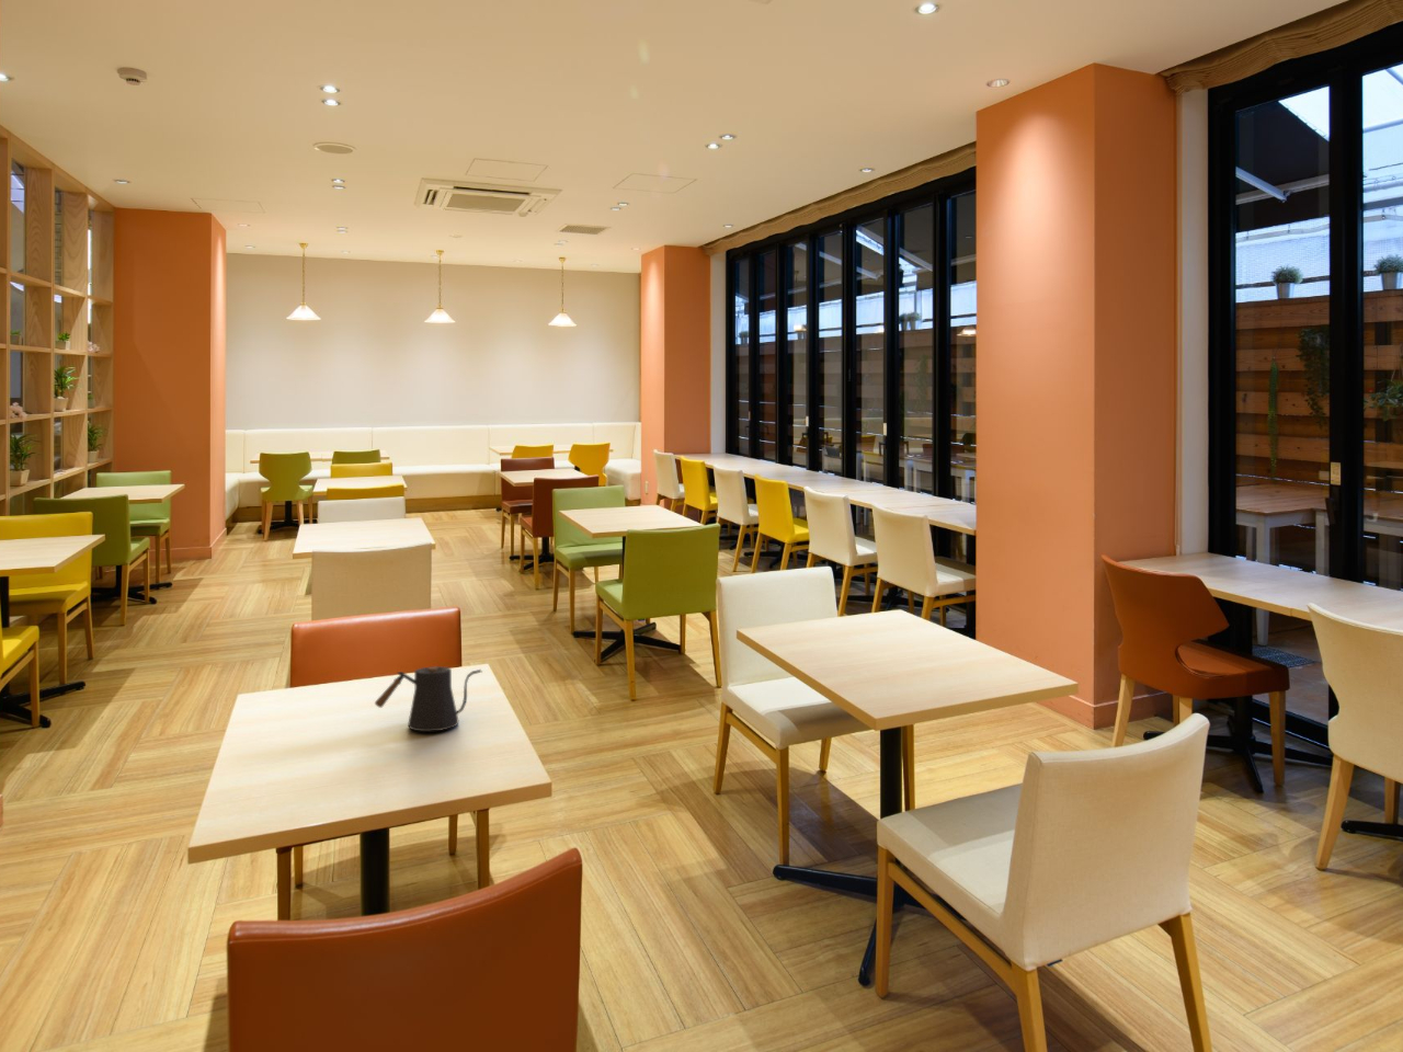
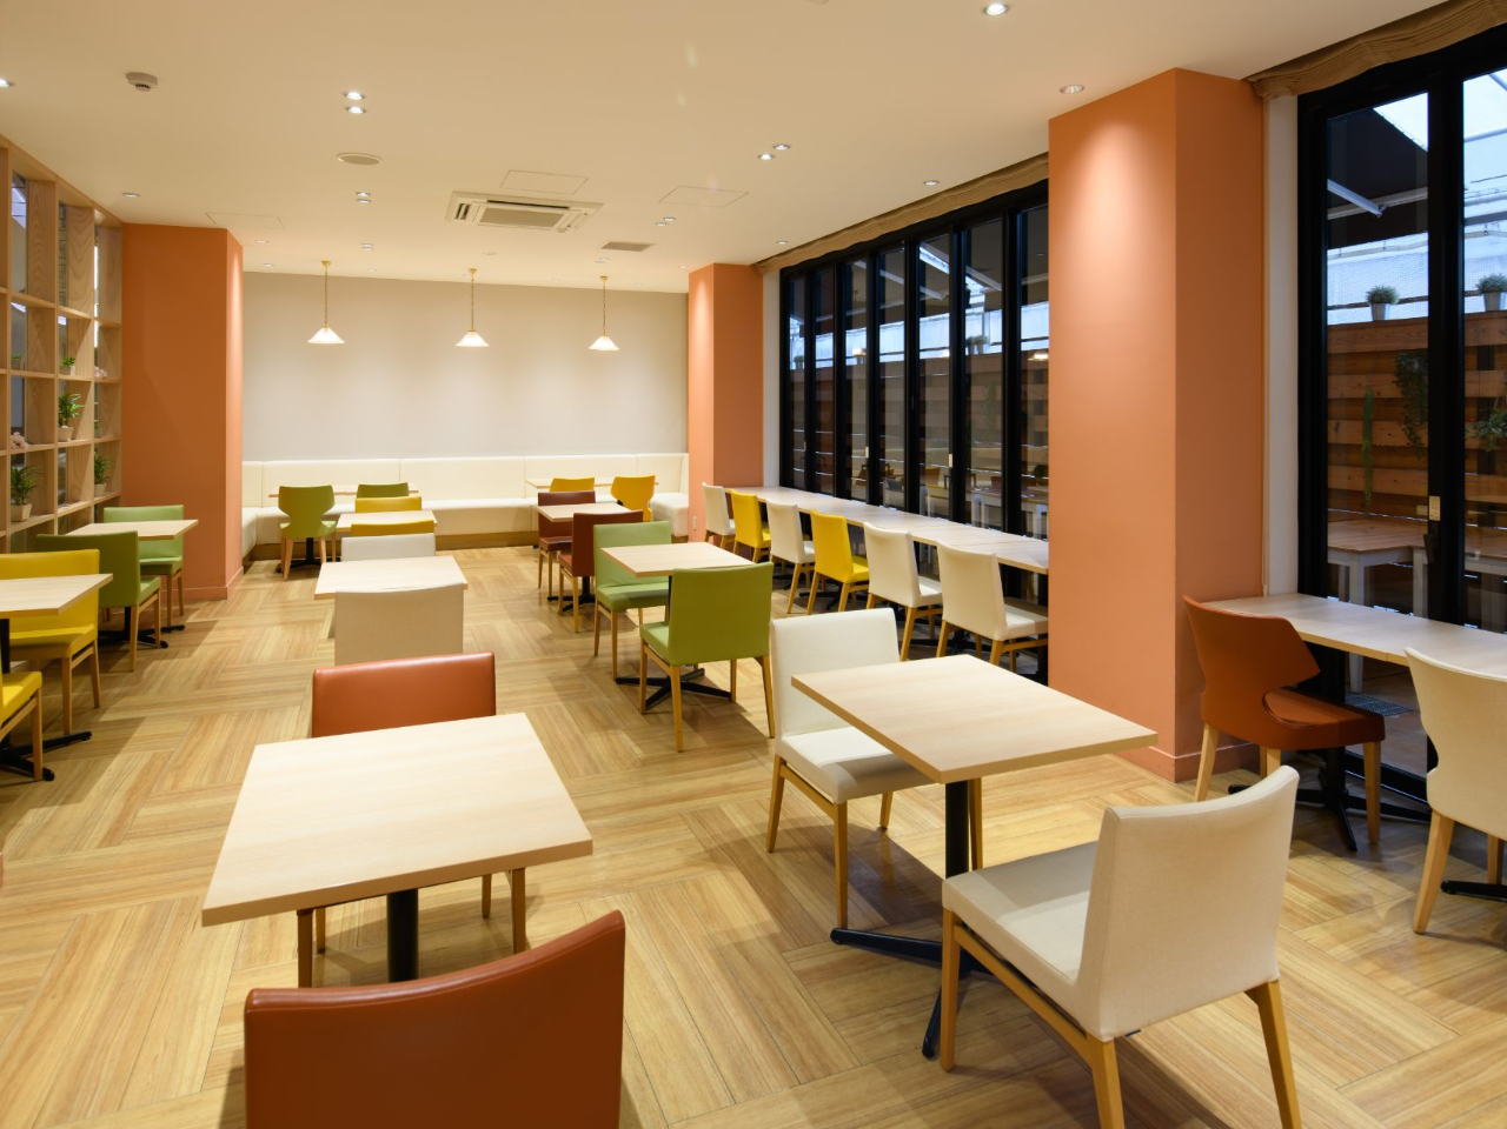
- kettle (430, 697)
